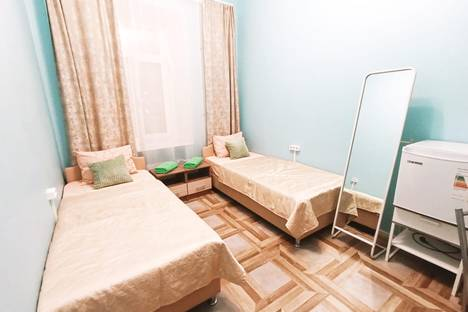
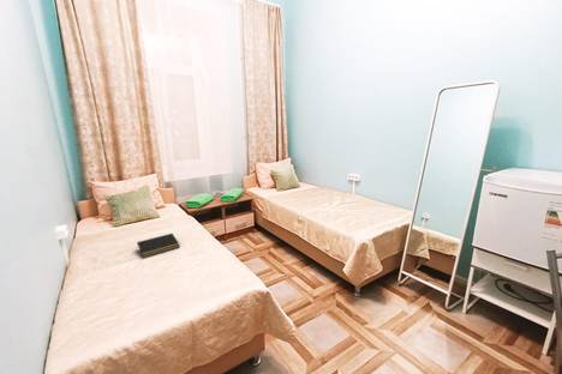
+ notepad (159, 243)
